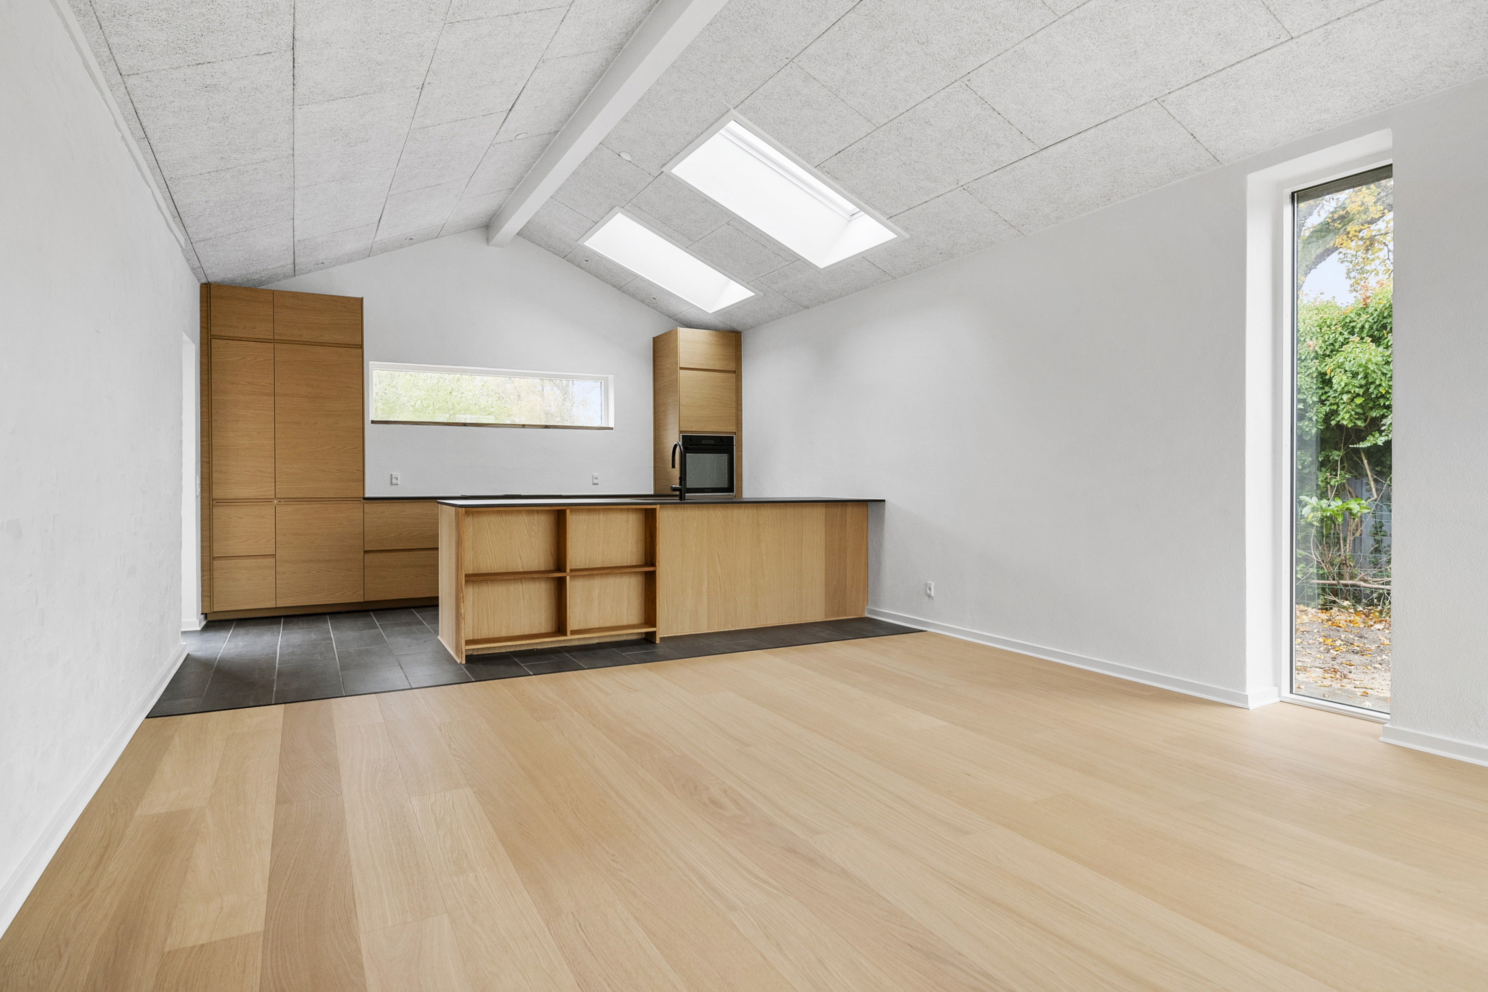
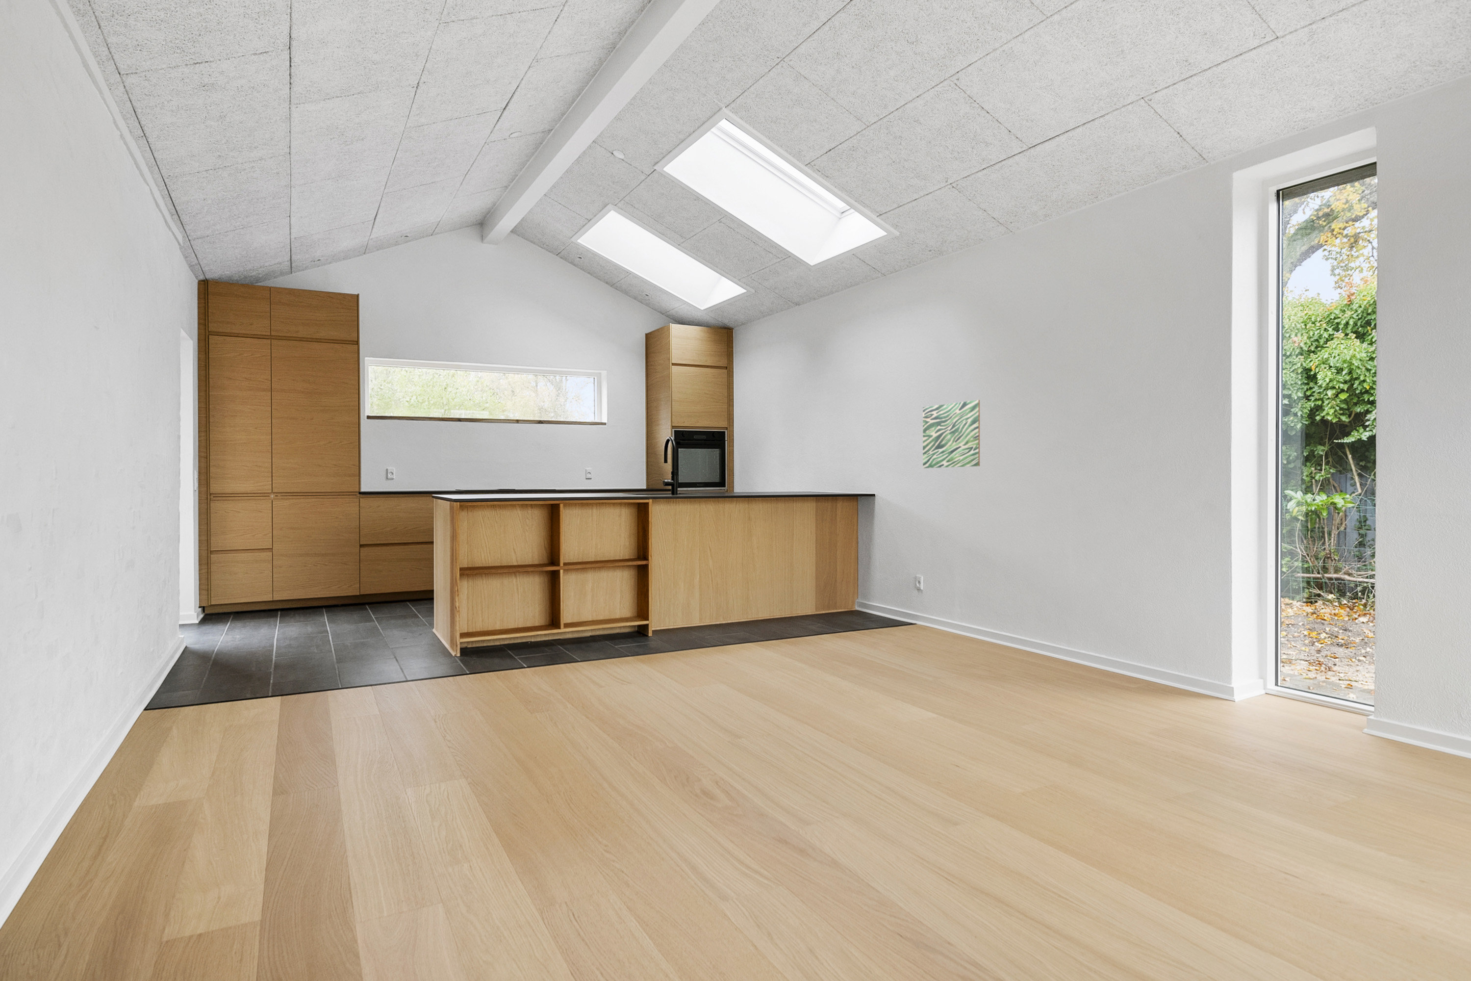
+ wall art (950, 435)
